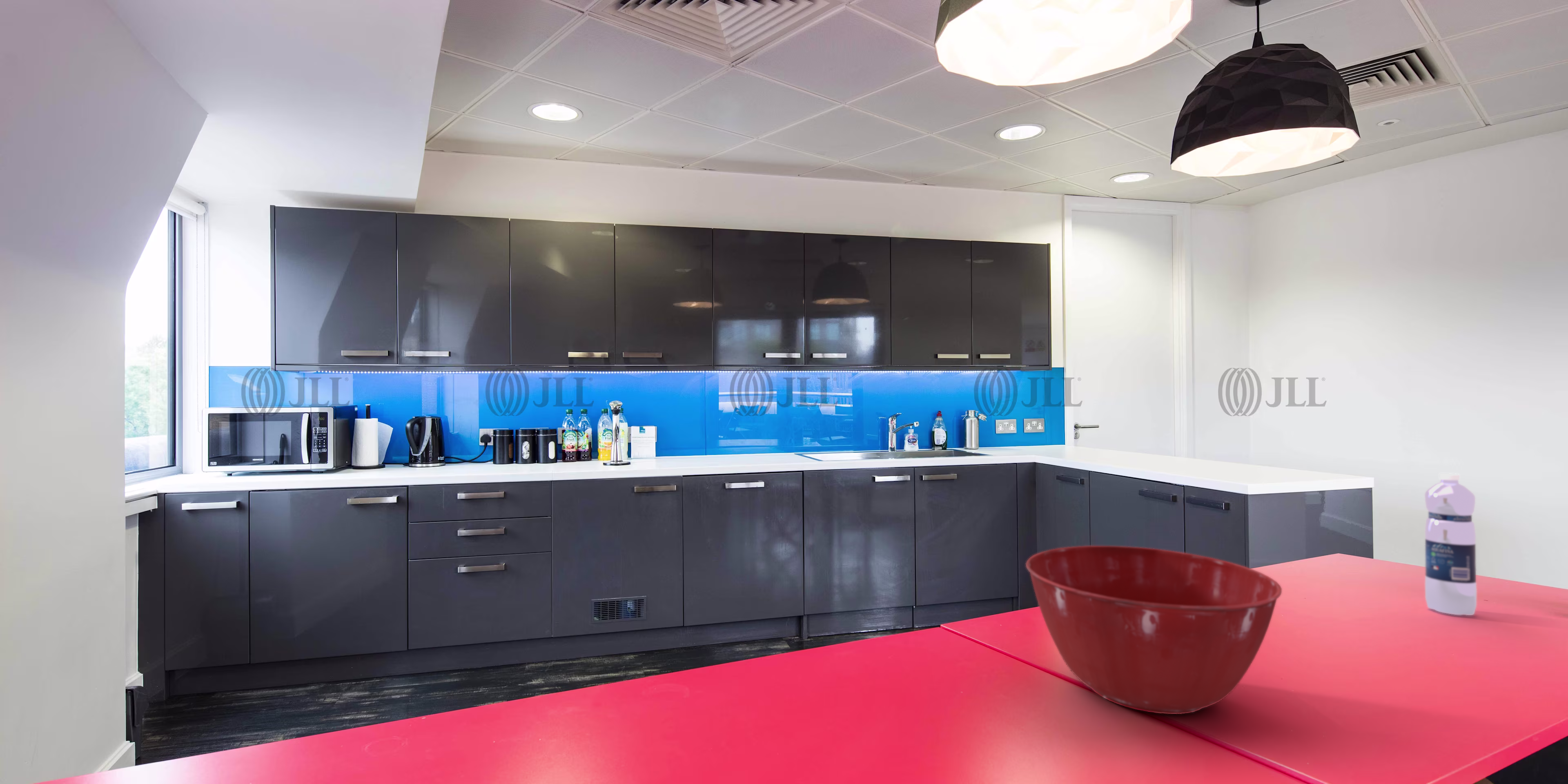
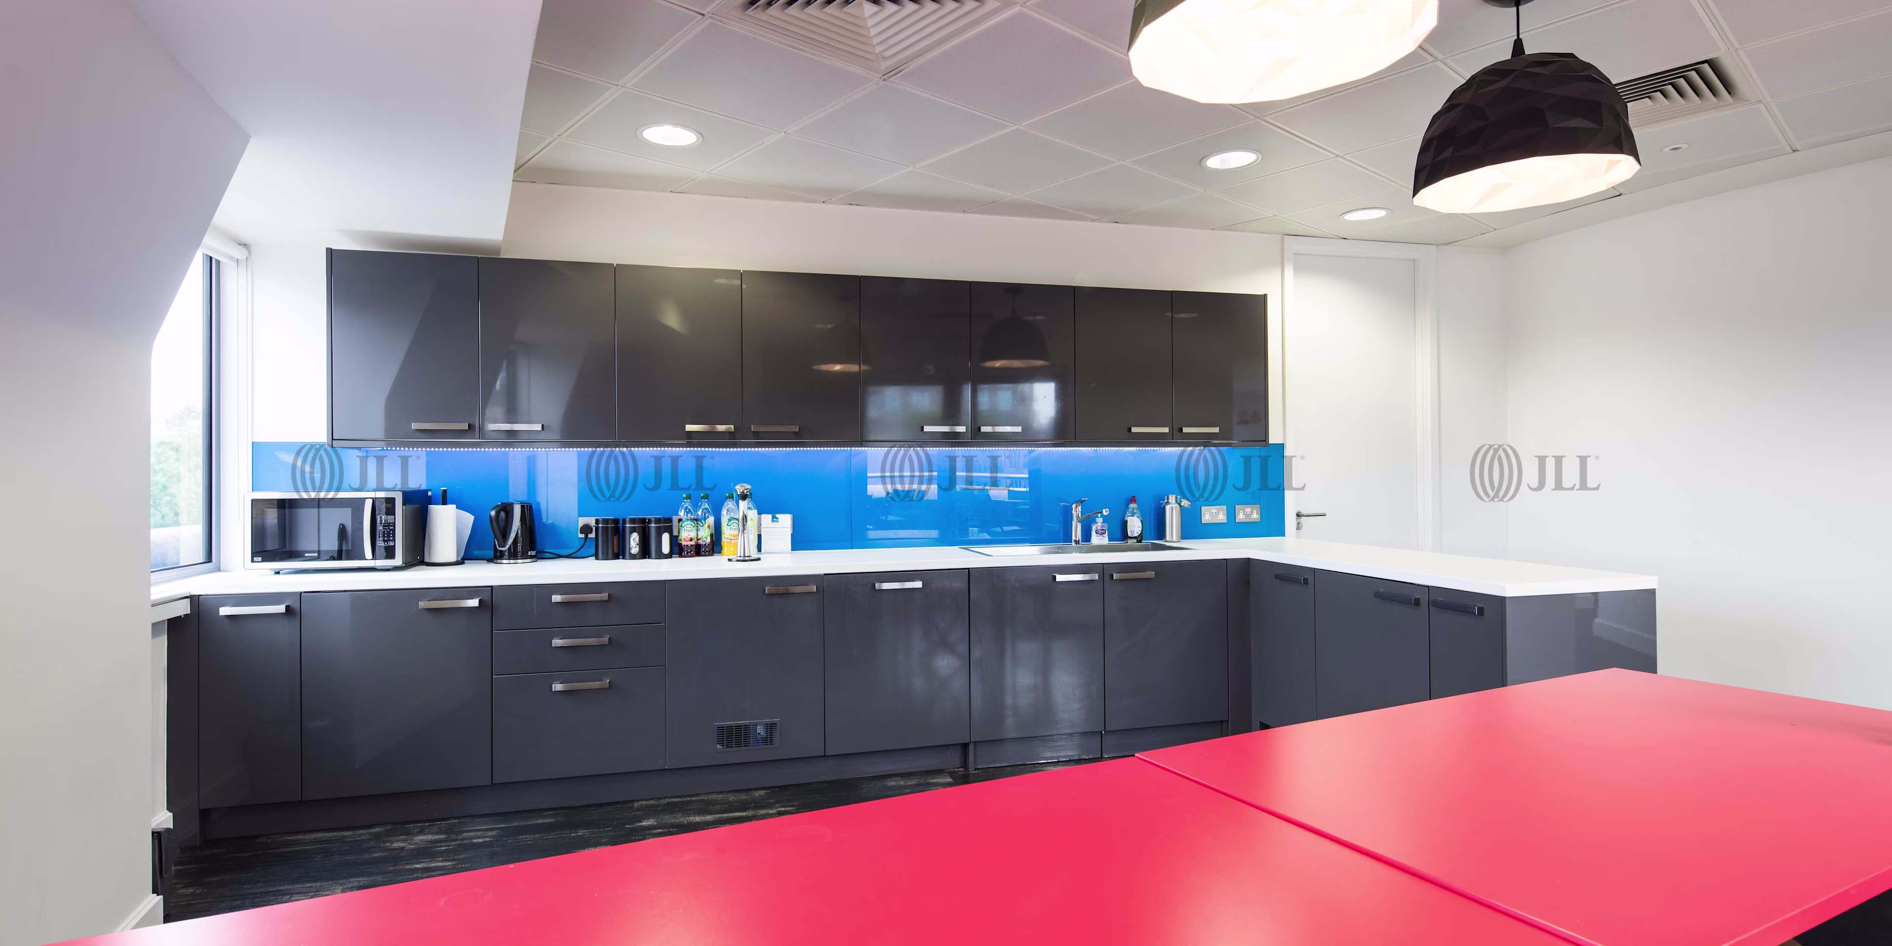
- mixing bowl (1145, 630)
- water bottle (1450, 542)
